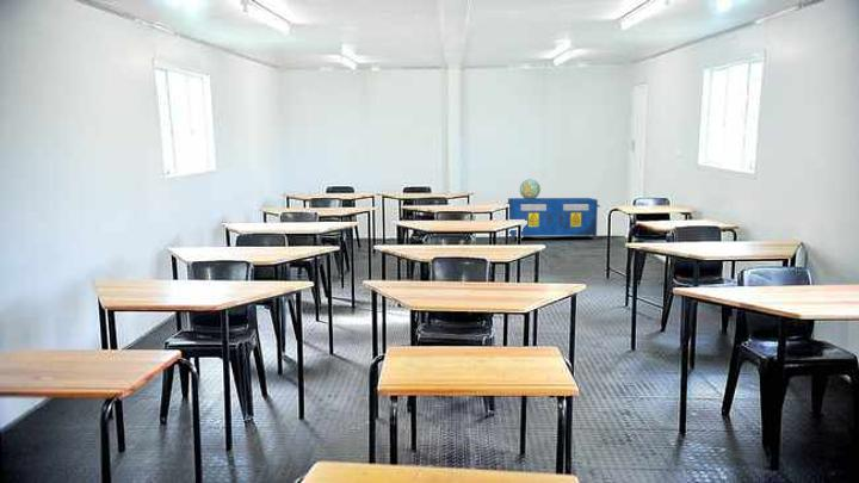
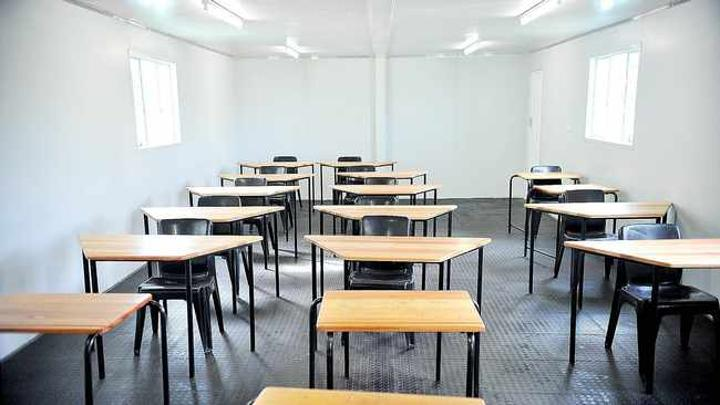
- storage cabinet (551, 218)
- decorative globe (530, 188)
